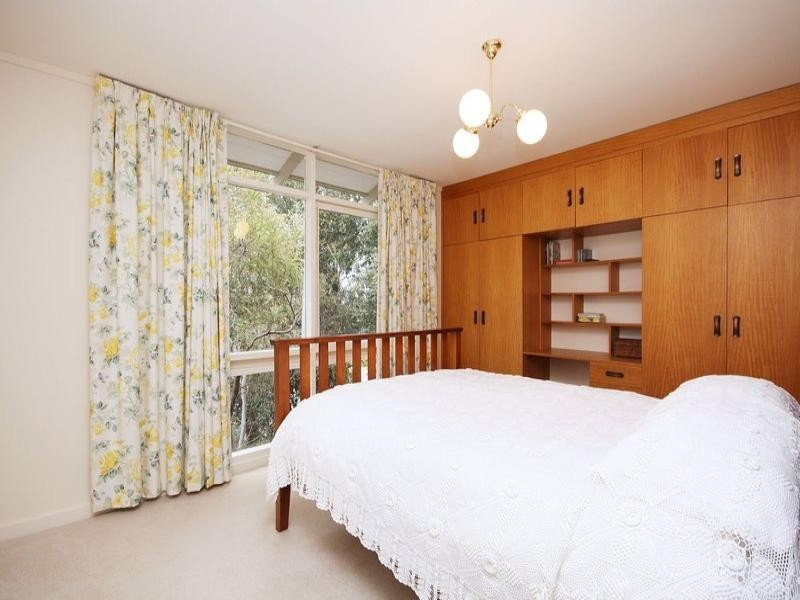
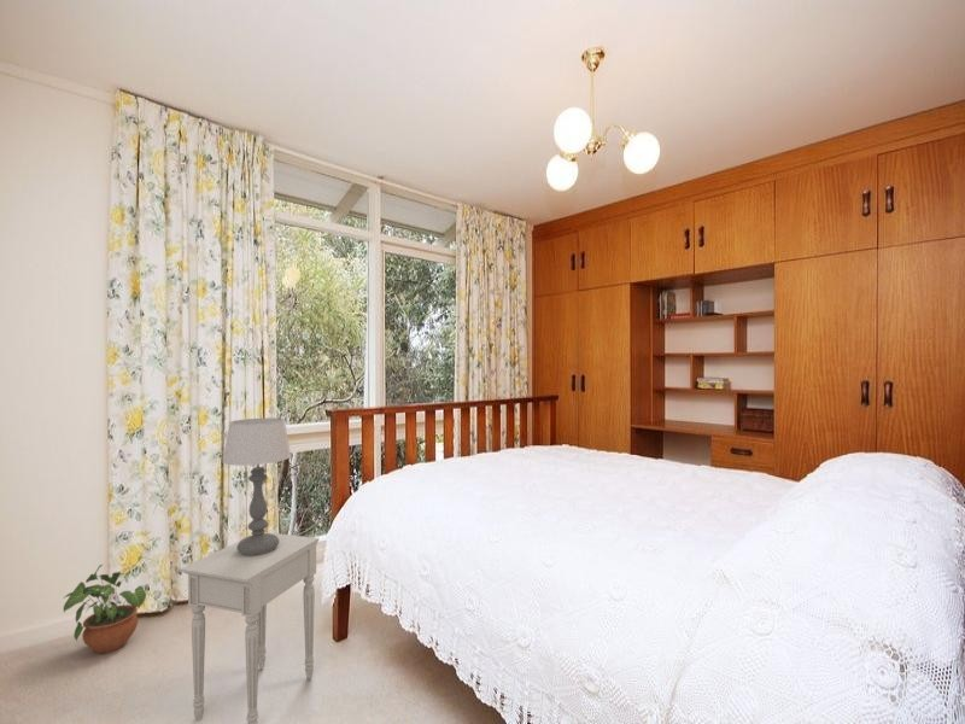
+ nightstand (255, 624)
+ table lamp (257, 484)
+ potted plant (105, 606)
